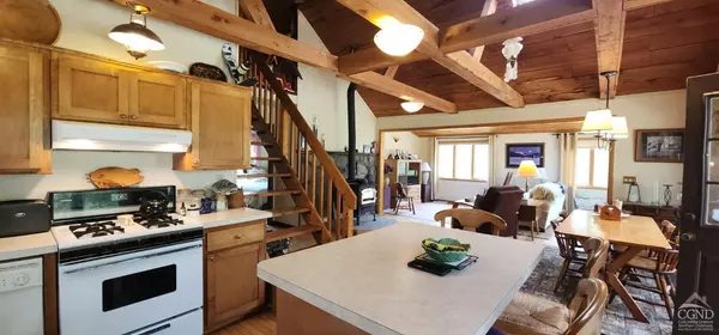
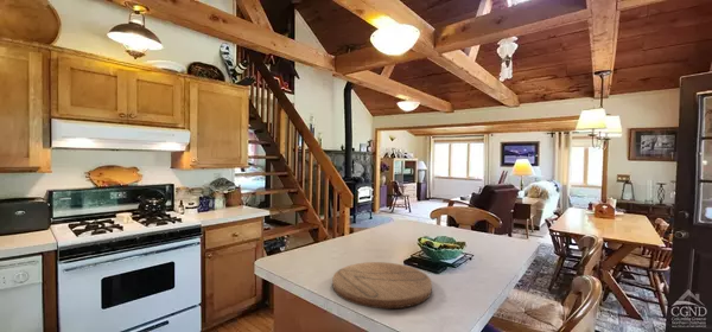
+ cutting board (381, 281)
